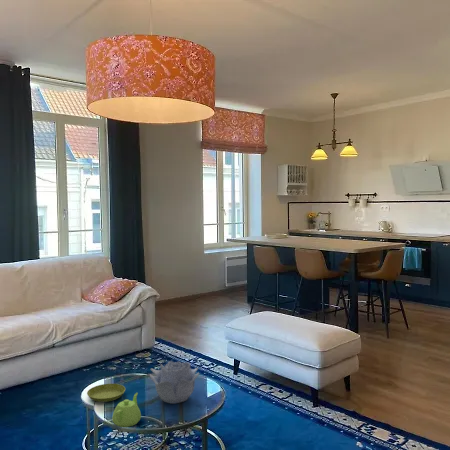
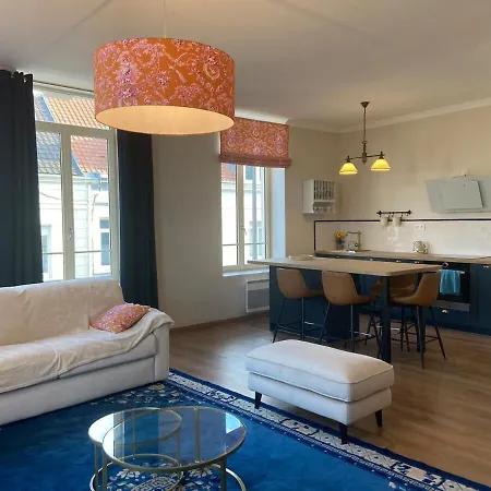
- teapot (127, 410)
- saucer (106, 393)
- decorative bowl (174, 381)
